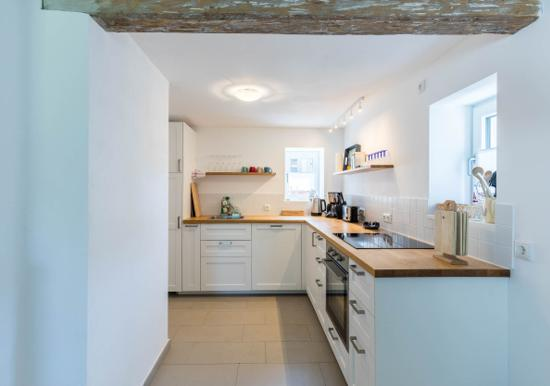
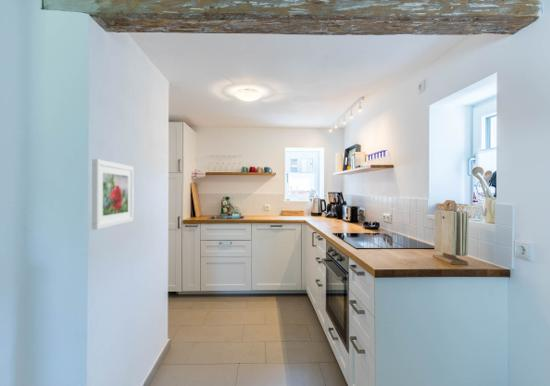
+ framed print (115, 194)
